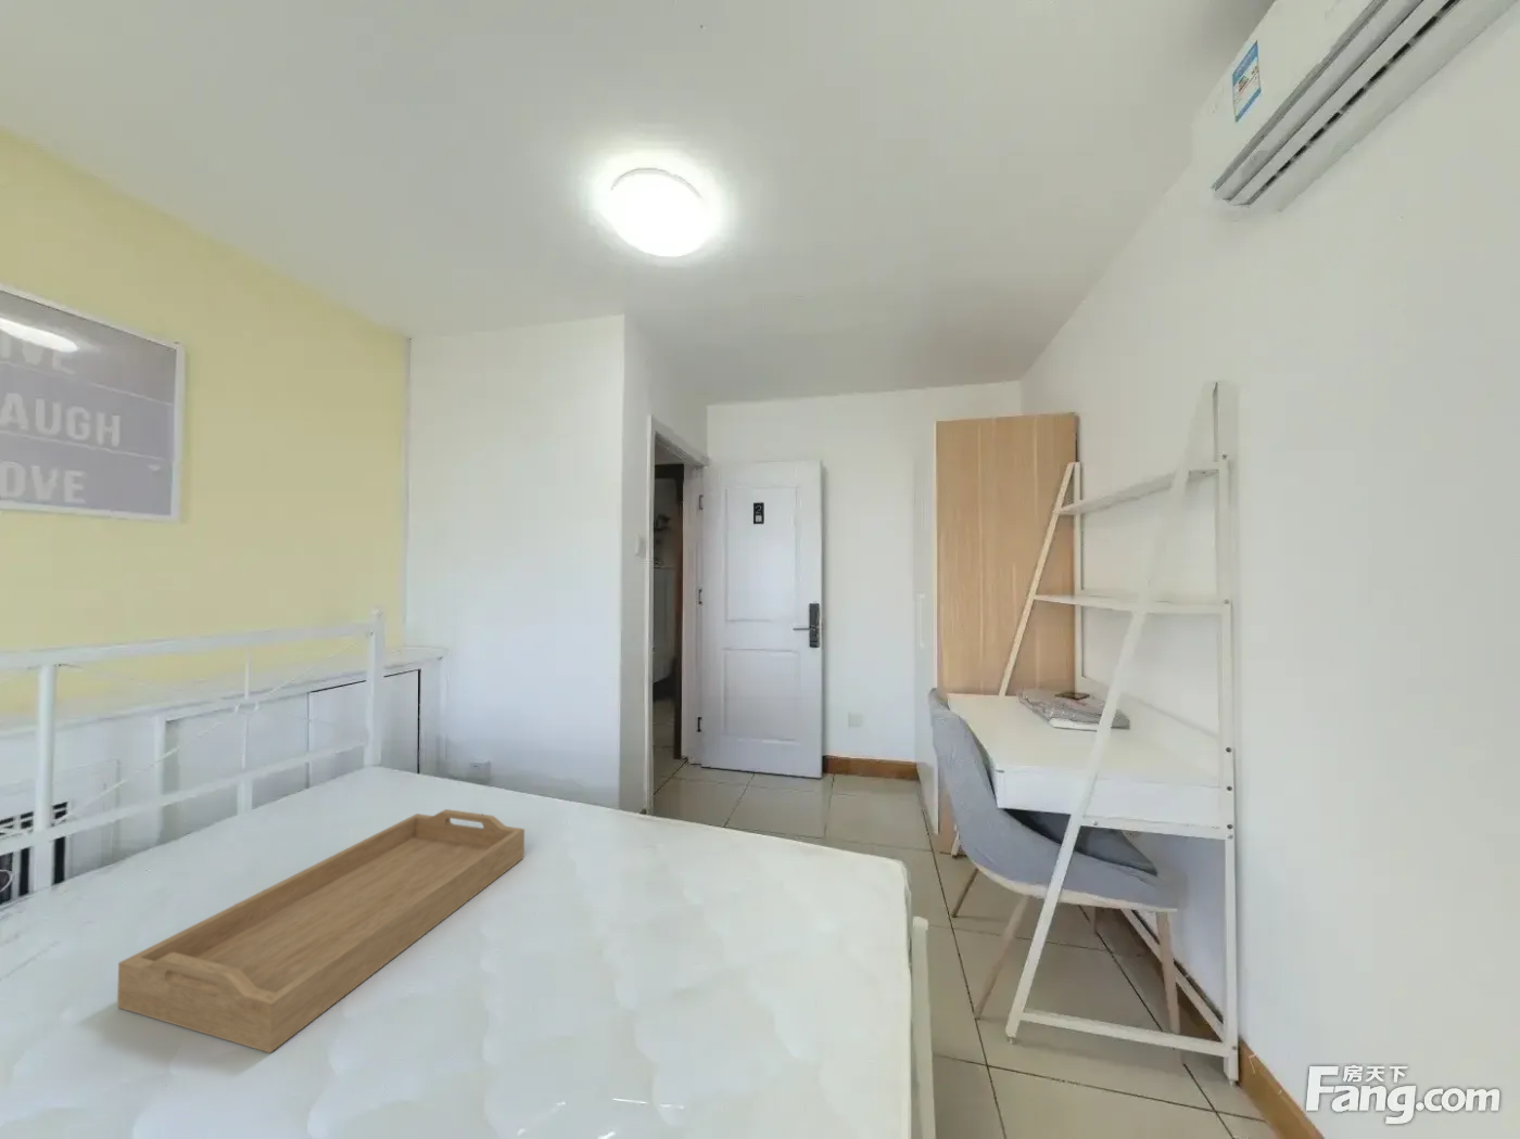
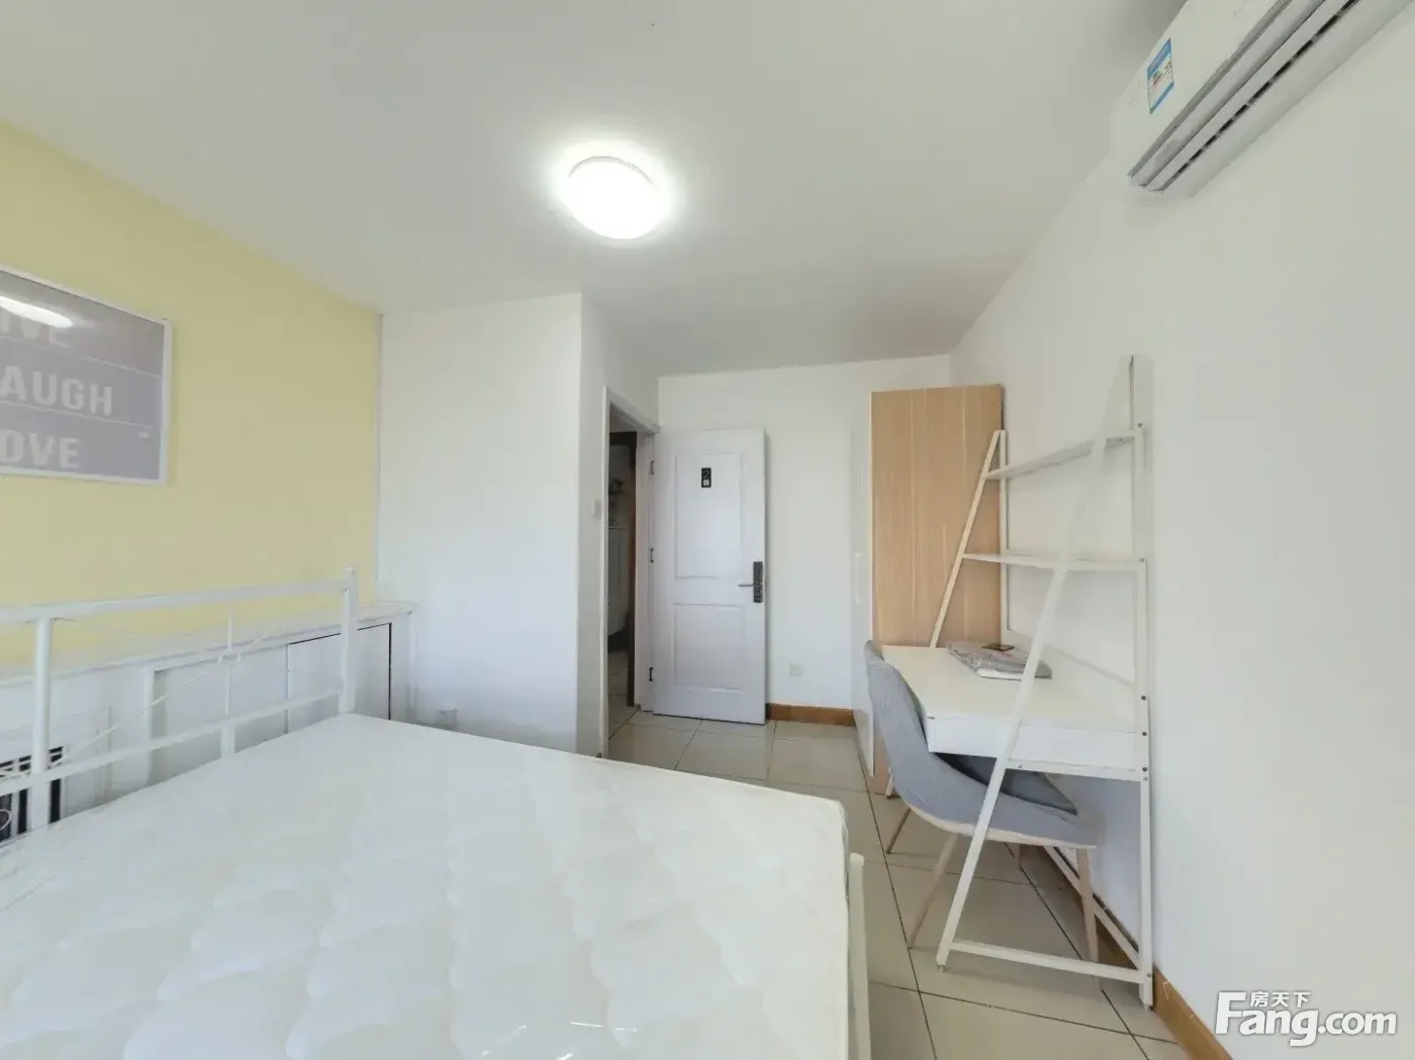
- serving tray (364, 893)
